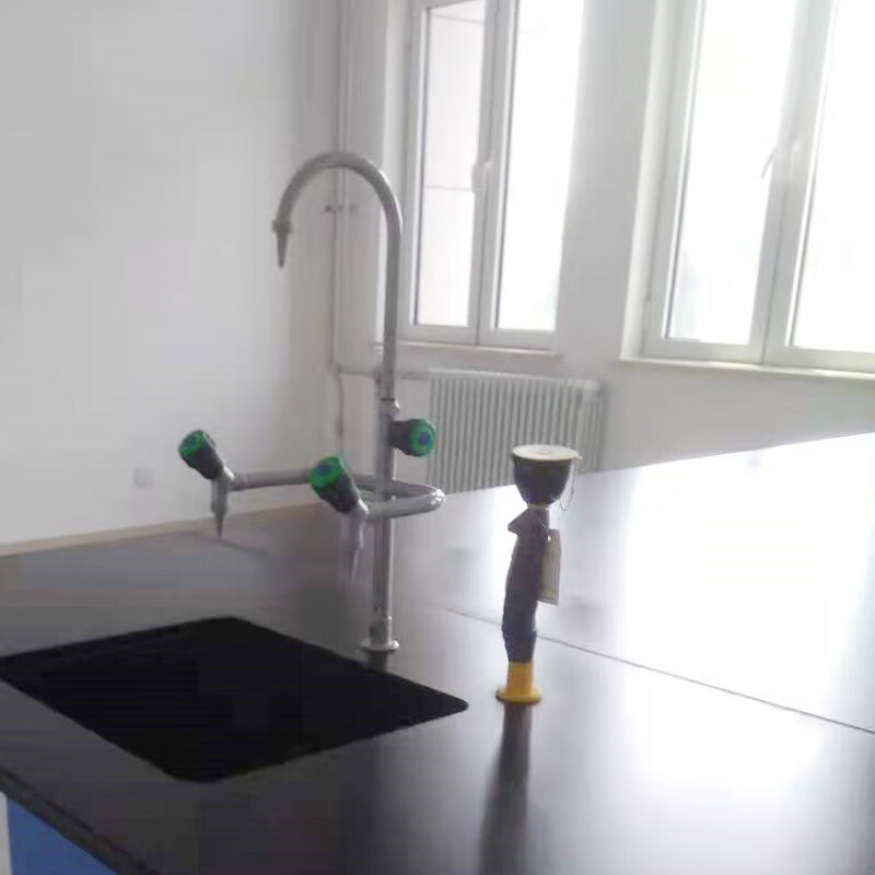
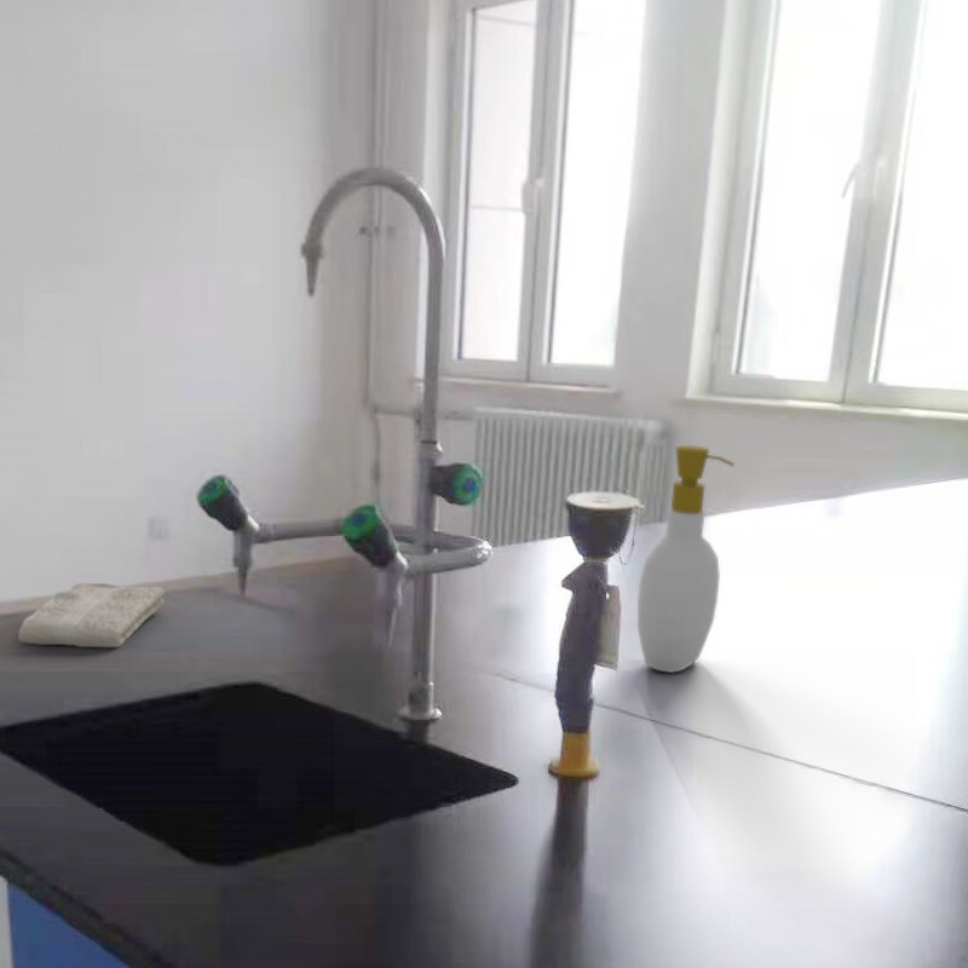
+ washcloth (97, 612)
+ soap bottle (685, 557)
